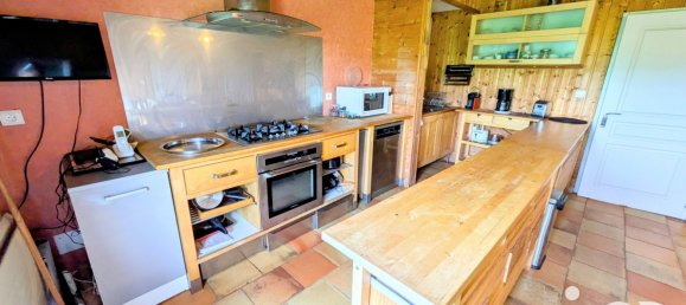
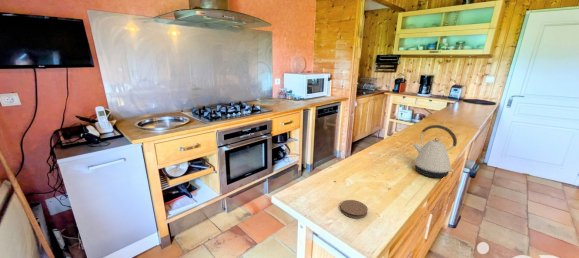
+ kettle (433, 149)
+ coaster (353, 208)
